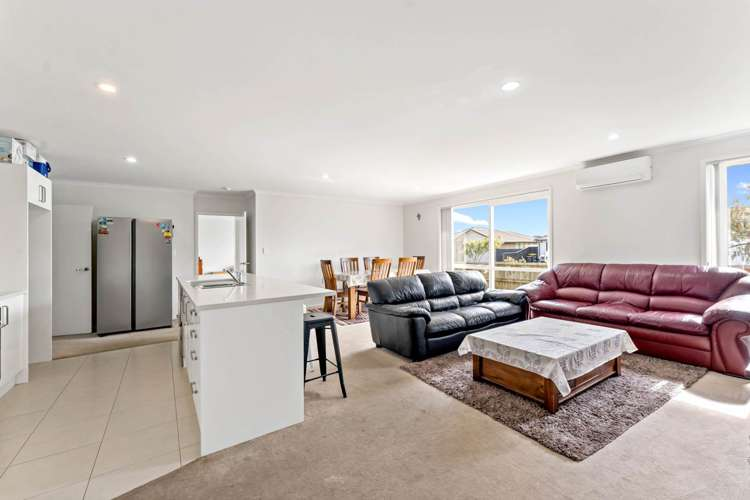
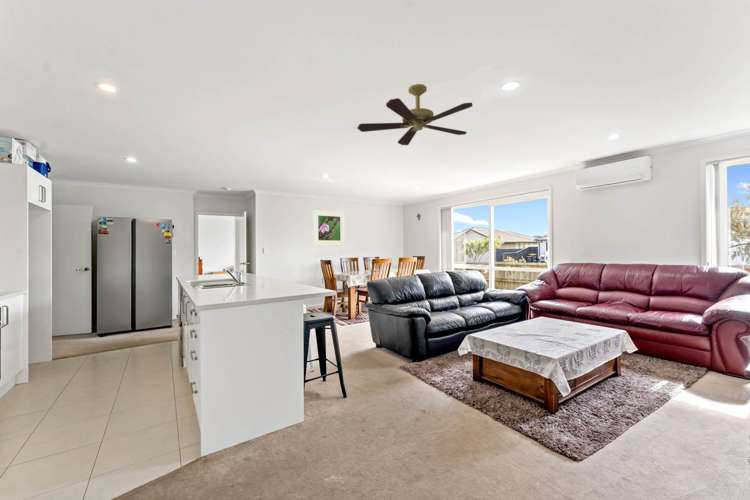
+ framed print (329, 228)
+ ceiling fan (412, 109)
